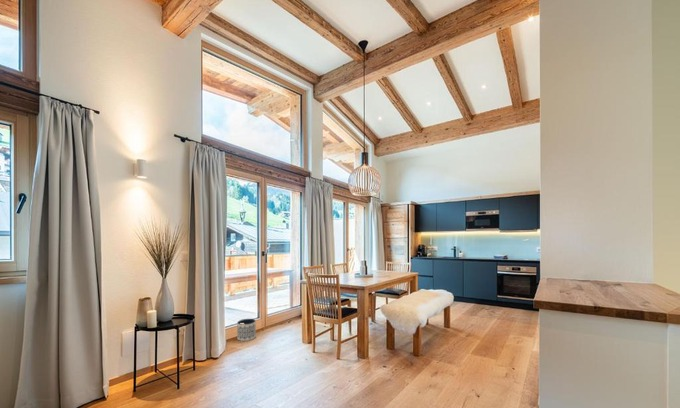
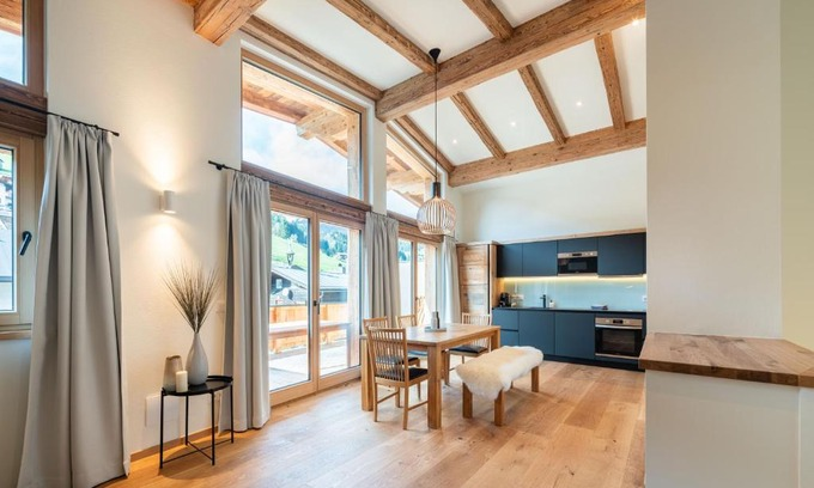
- planter (246, 329)
